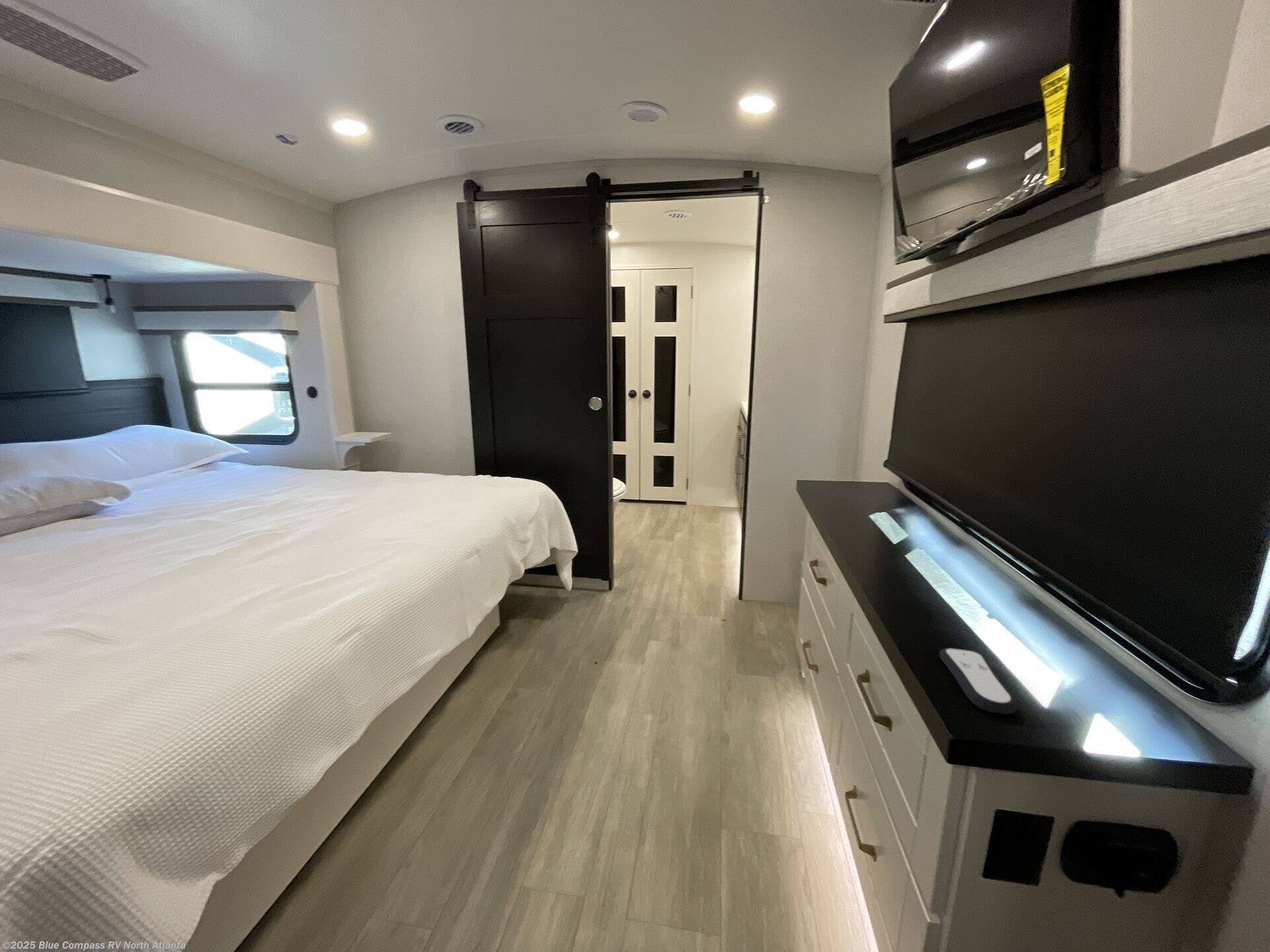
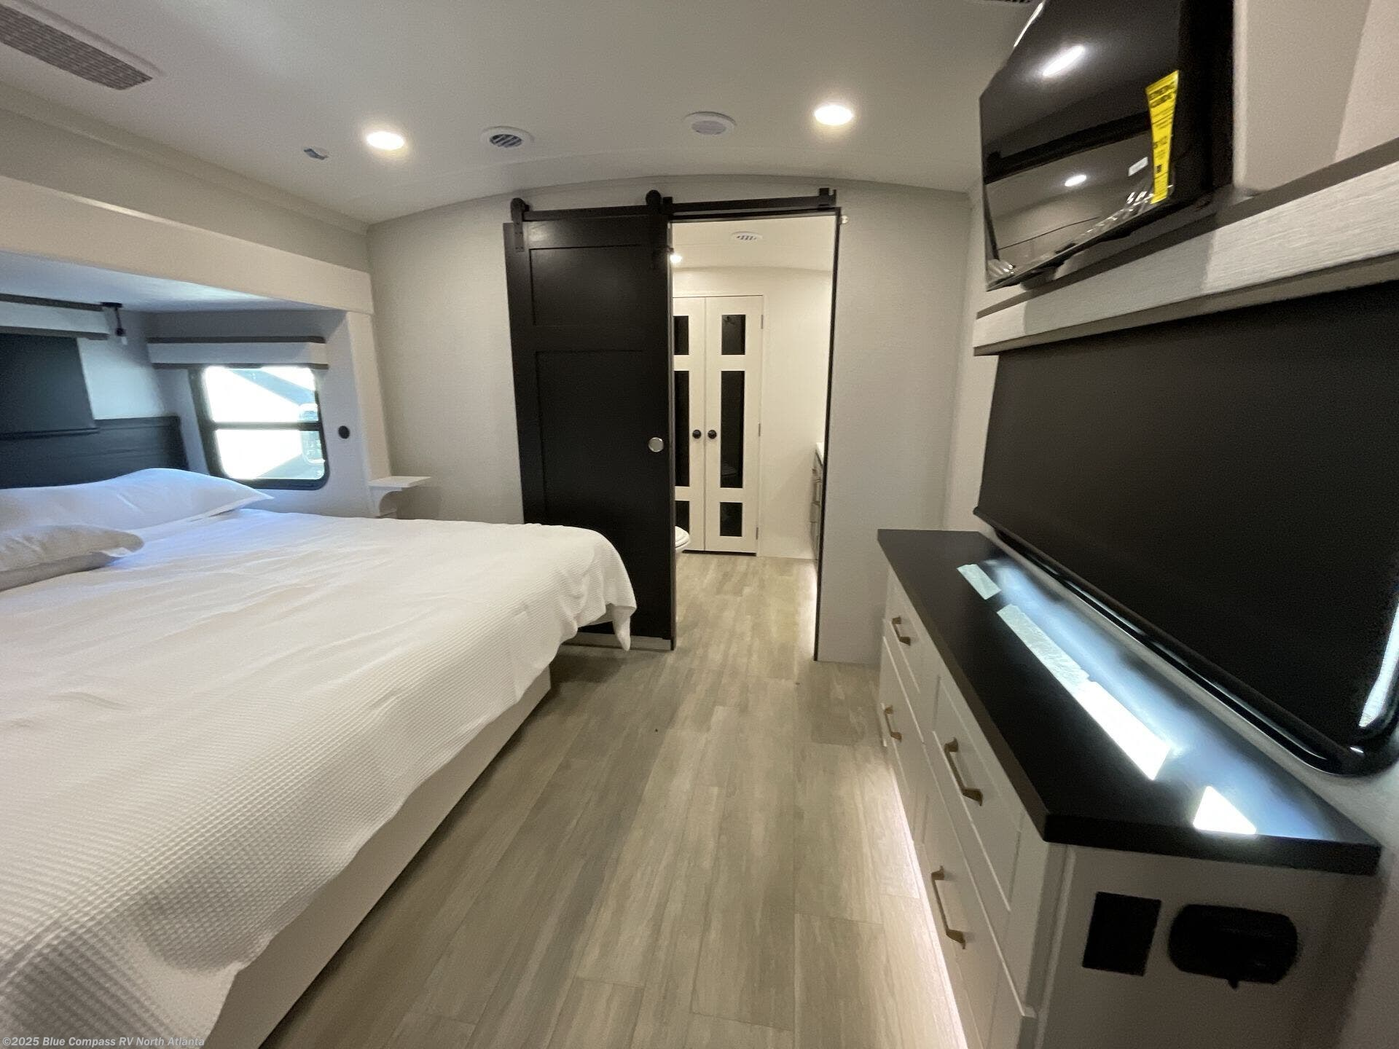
- remote control (977, 678)
